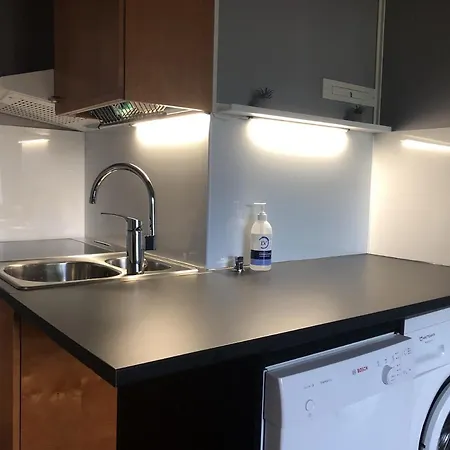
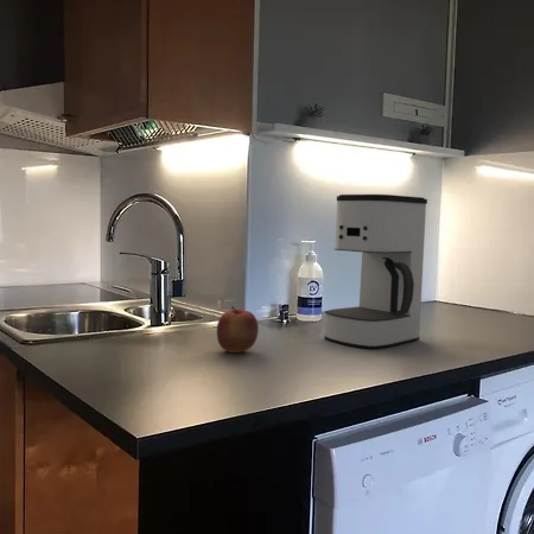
+ coffee maker (377, 268)
+ apple (237, 329)
